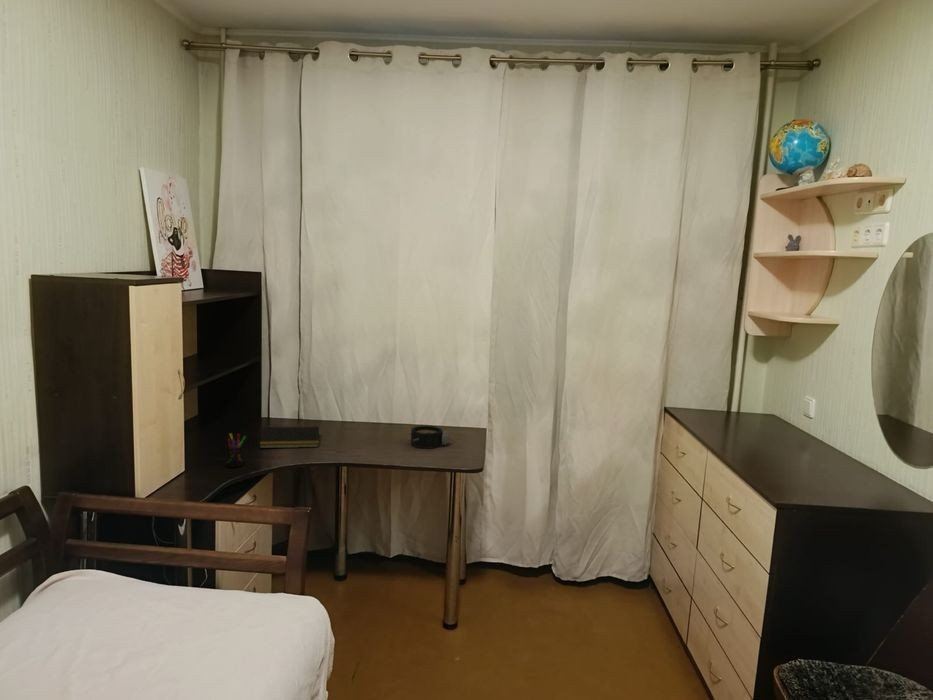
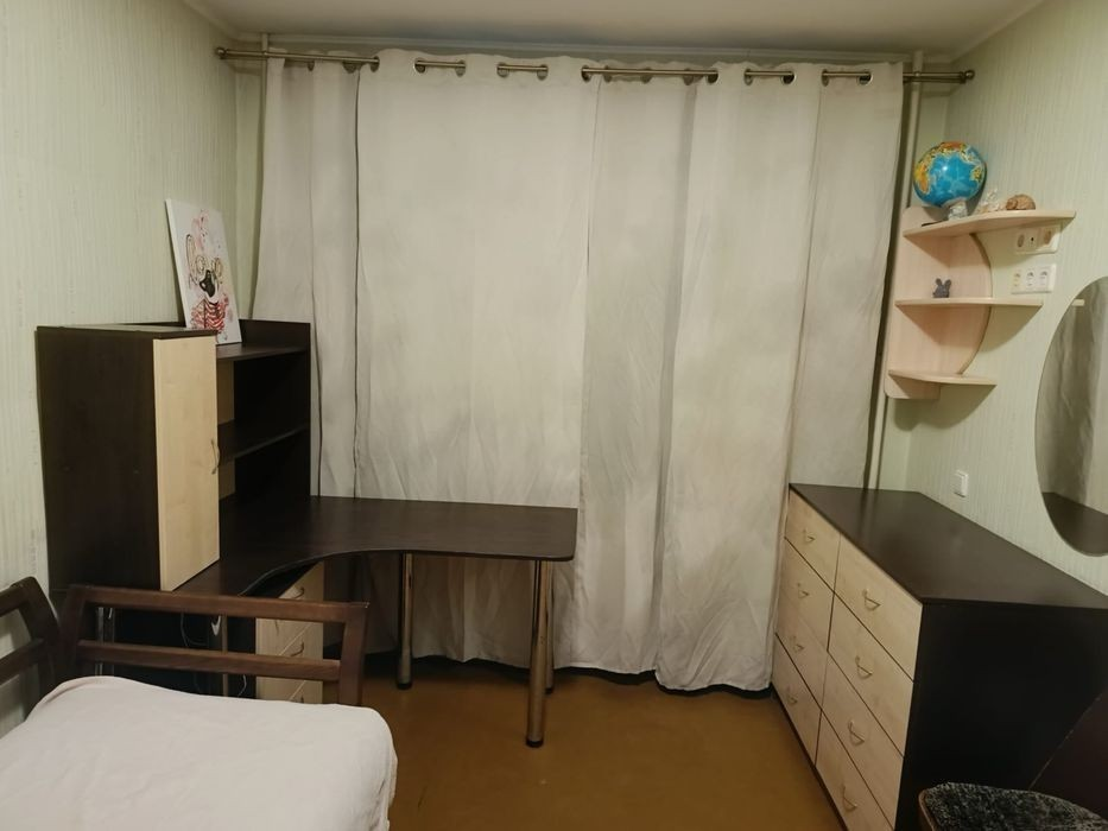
- alarm clock (430, 436)
- pen holder (236, 448)
- notepad (290, 436)
